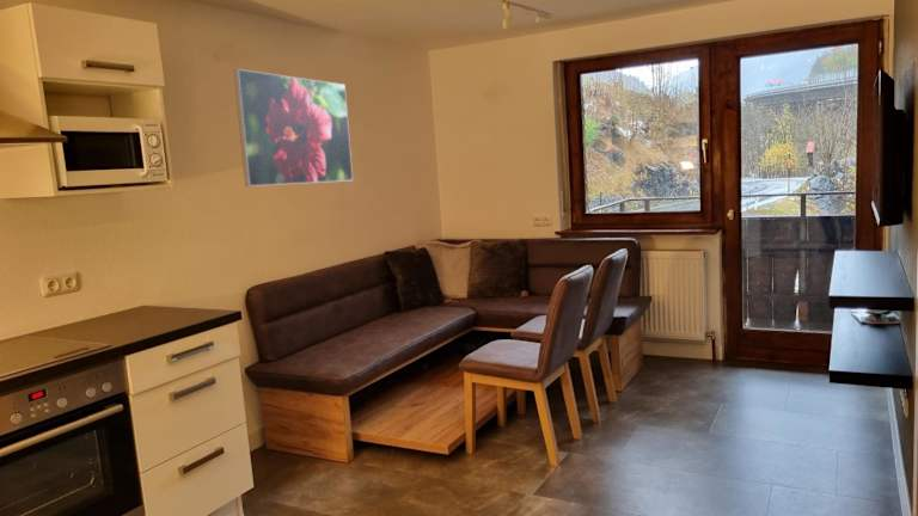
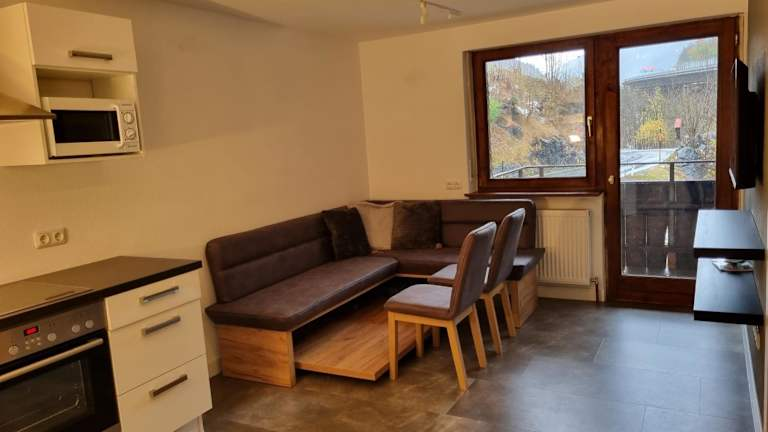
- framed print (299, 130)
